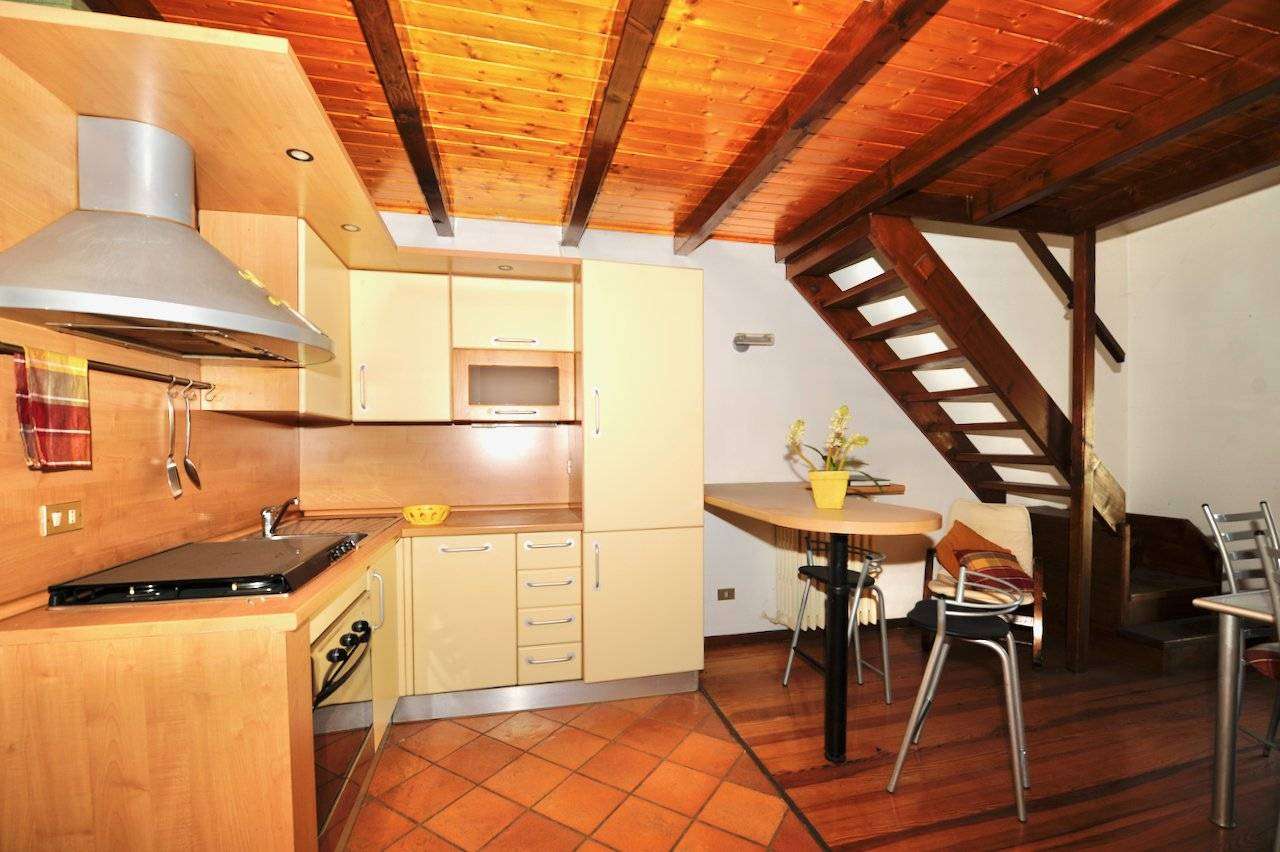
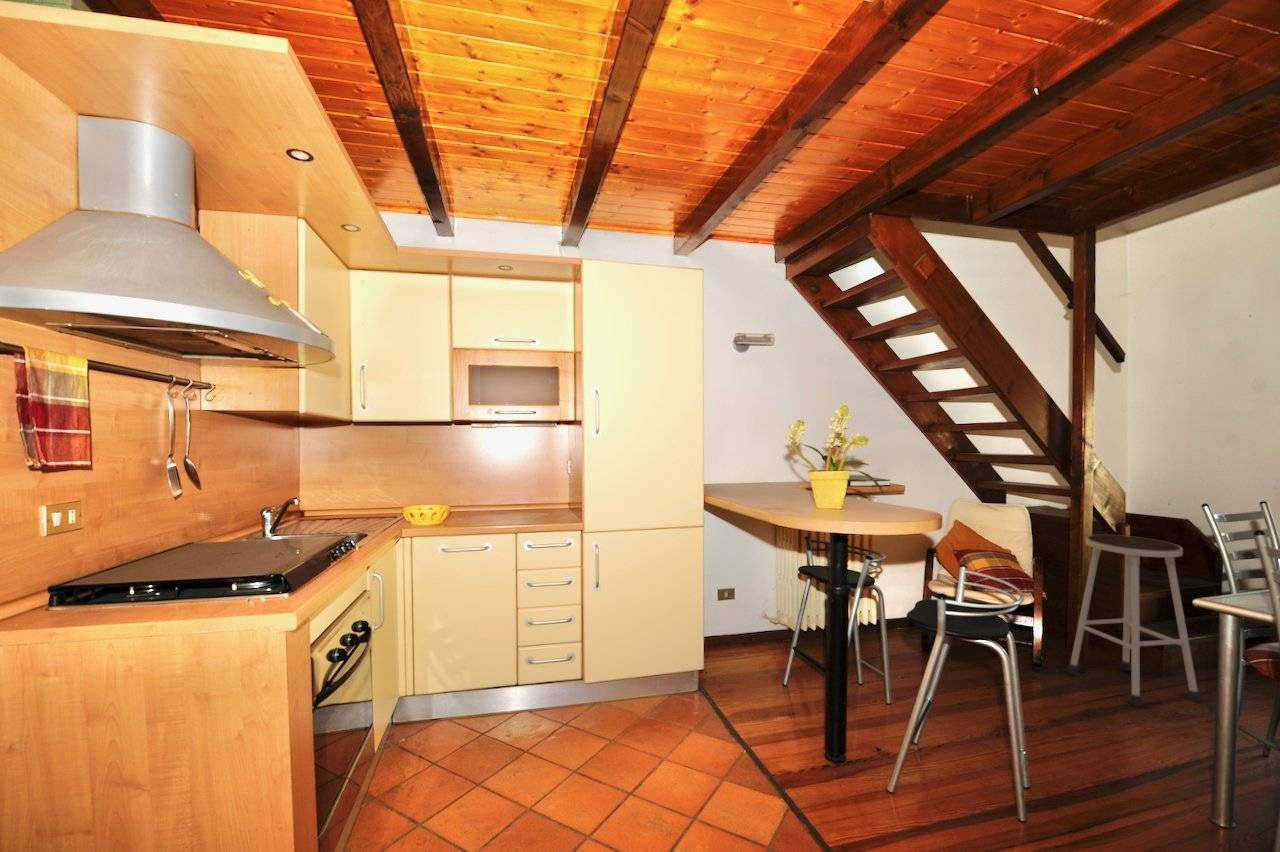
+ stool (1131, 614)
